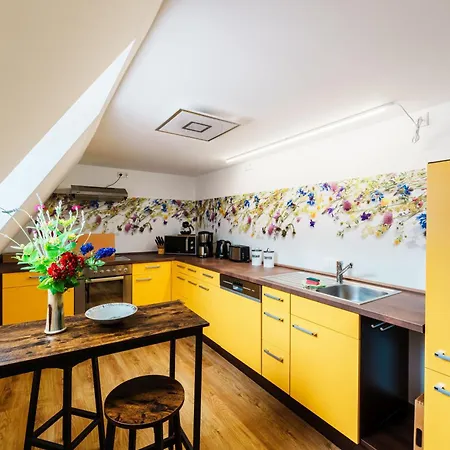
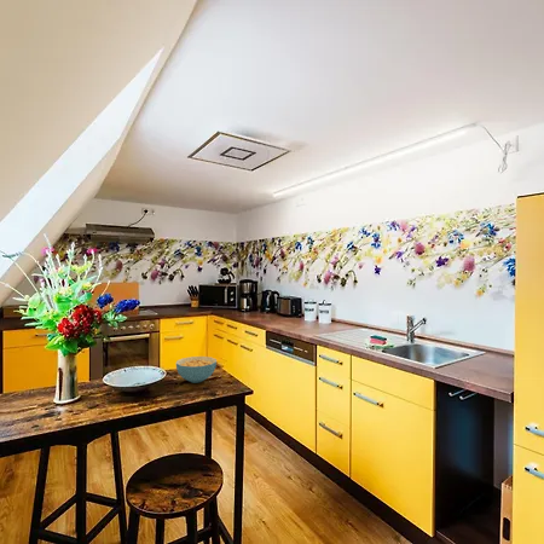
+ cereal bowl (196, 371)
